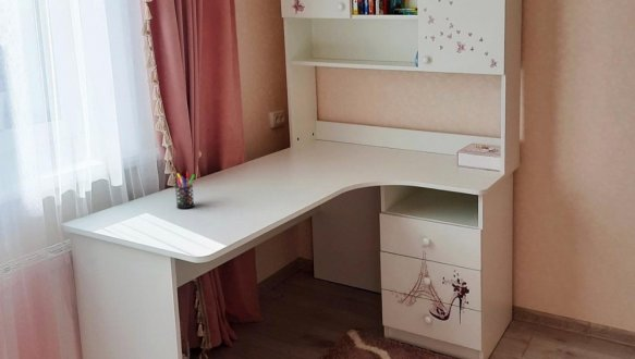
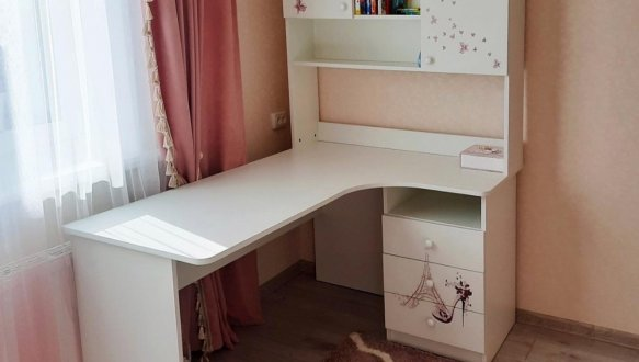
- pen holder (186, 188)
